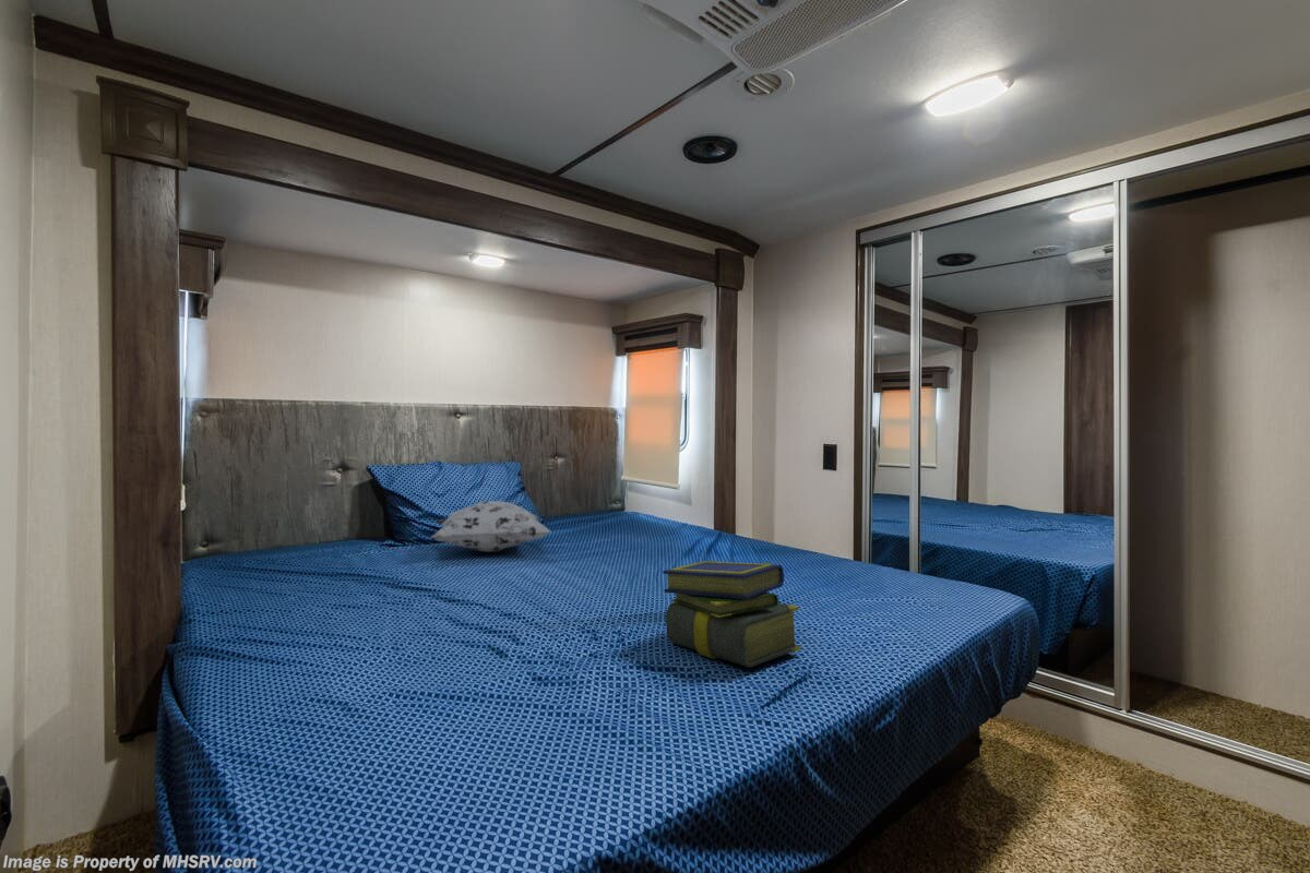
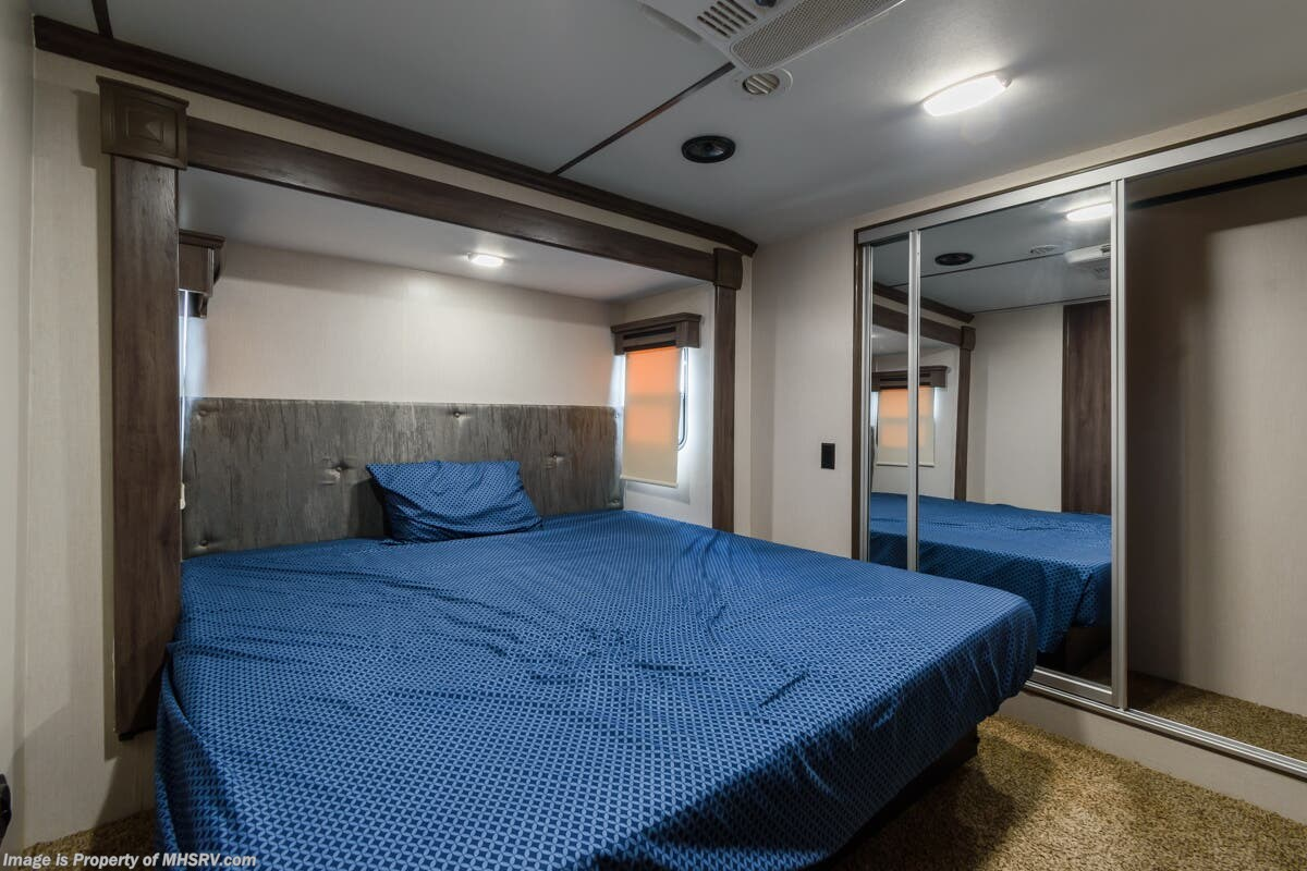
- stack of books (725, 606)
- decorative pillow (490, 526)
